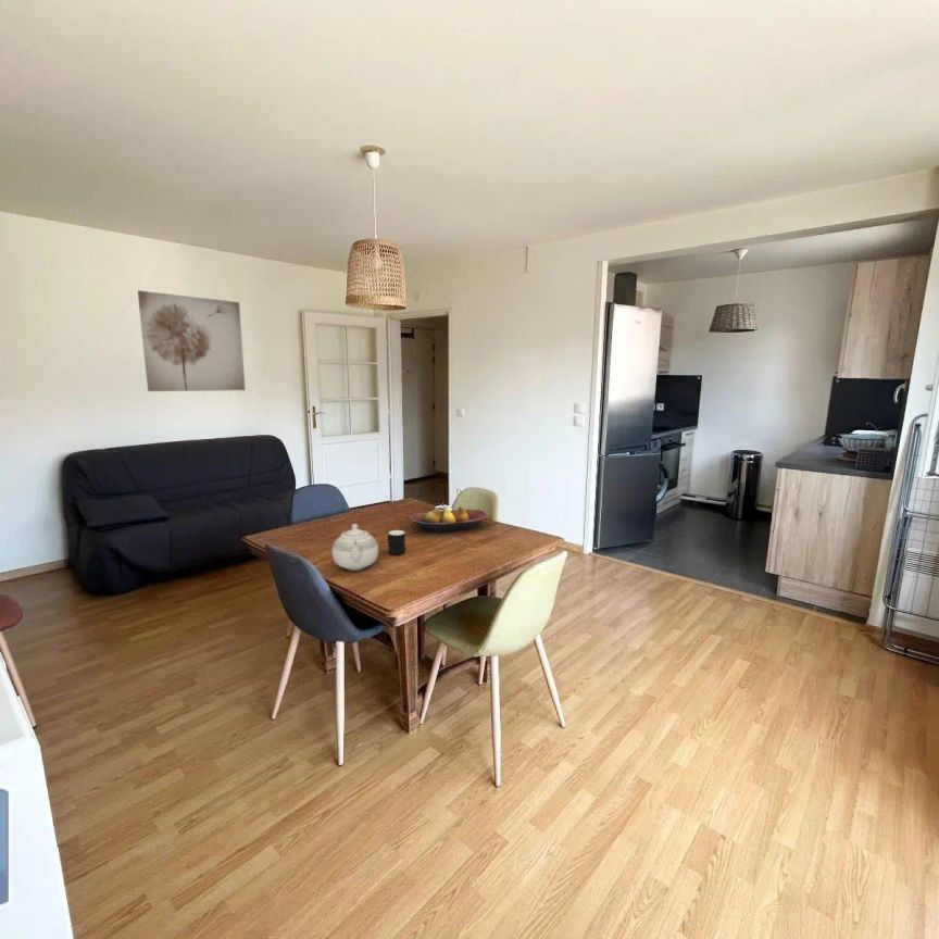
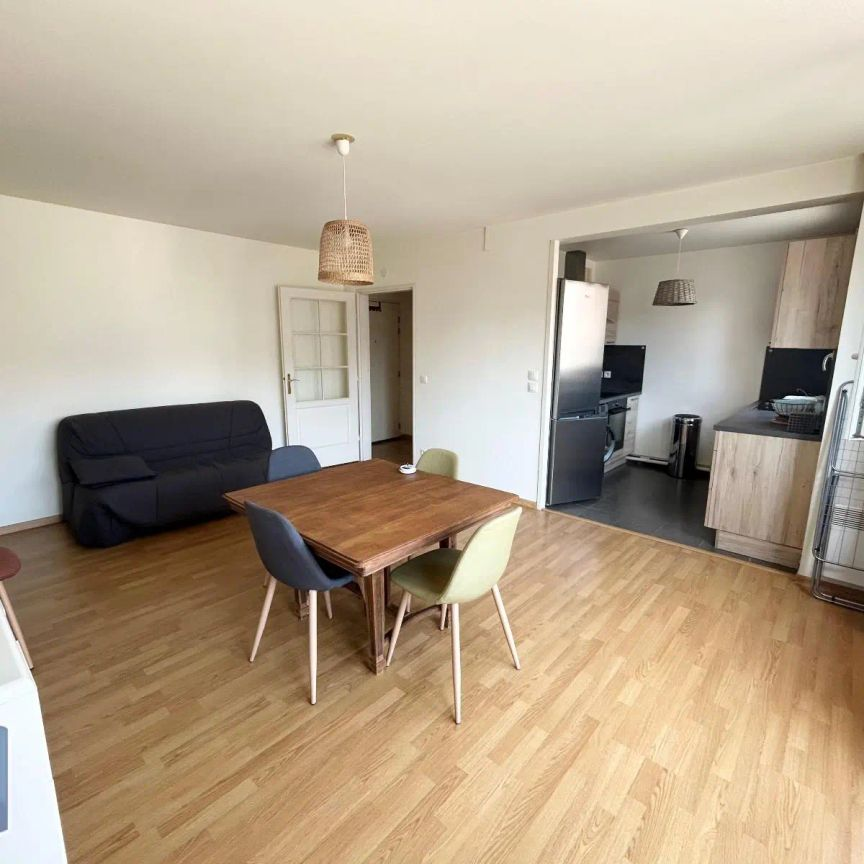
- fruit bowl (449, 516)
- wall art (196, 345)
- cup (395, 541)
- teapot (354, 544)
